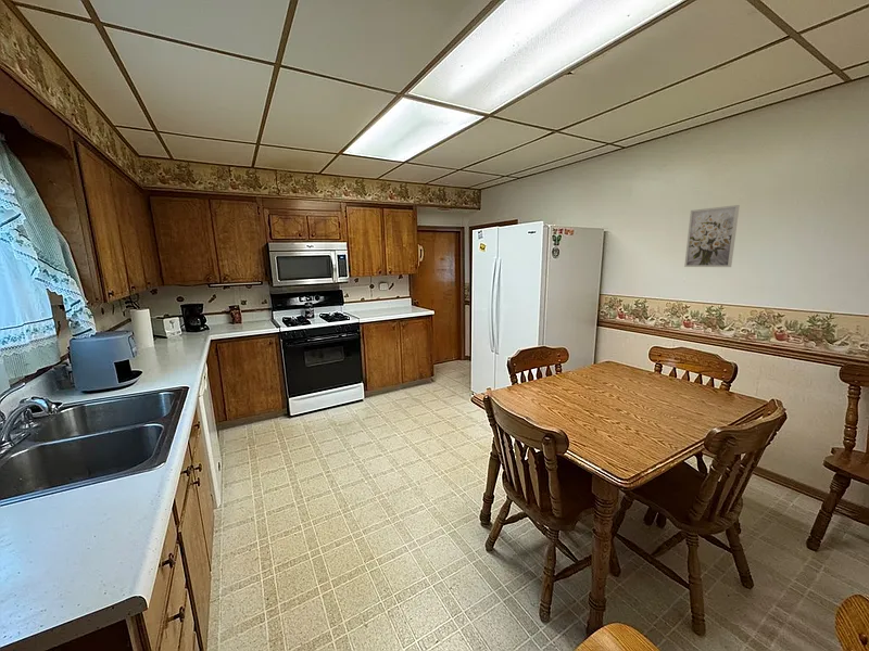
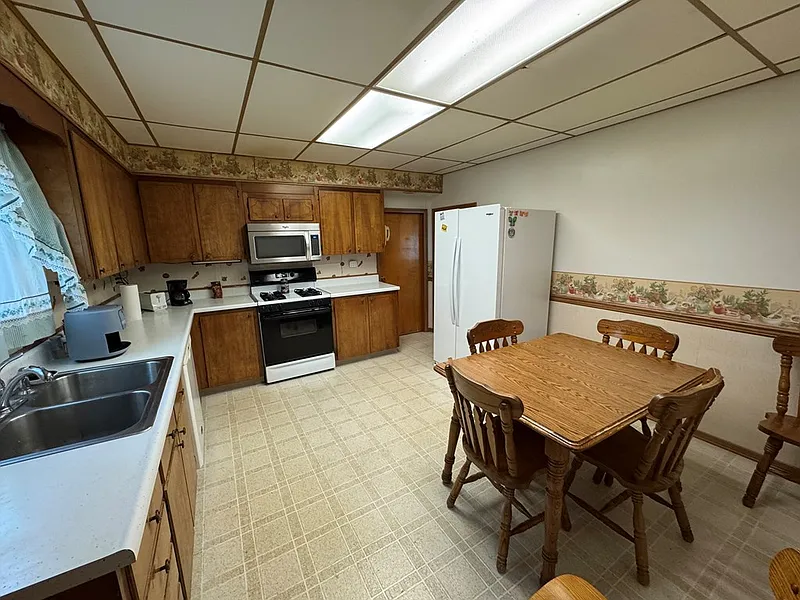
- wall art (709, 238)
